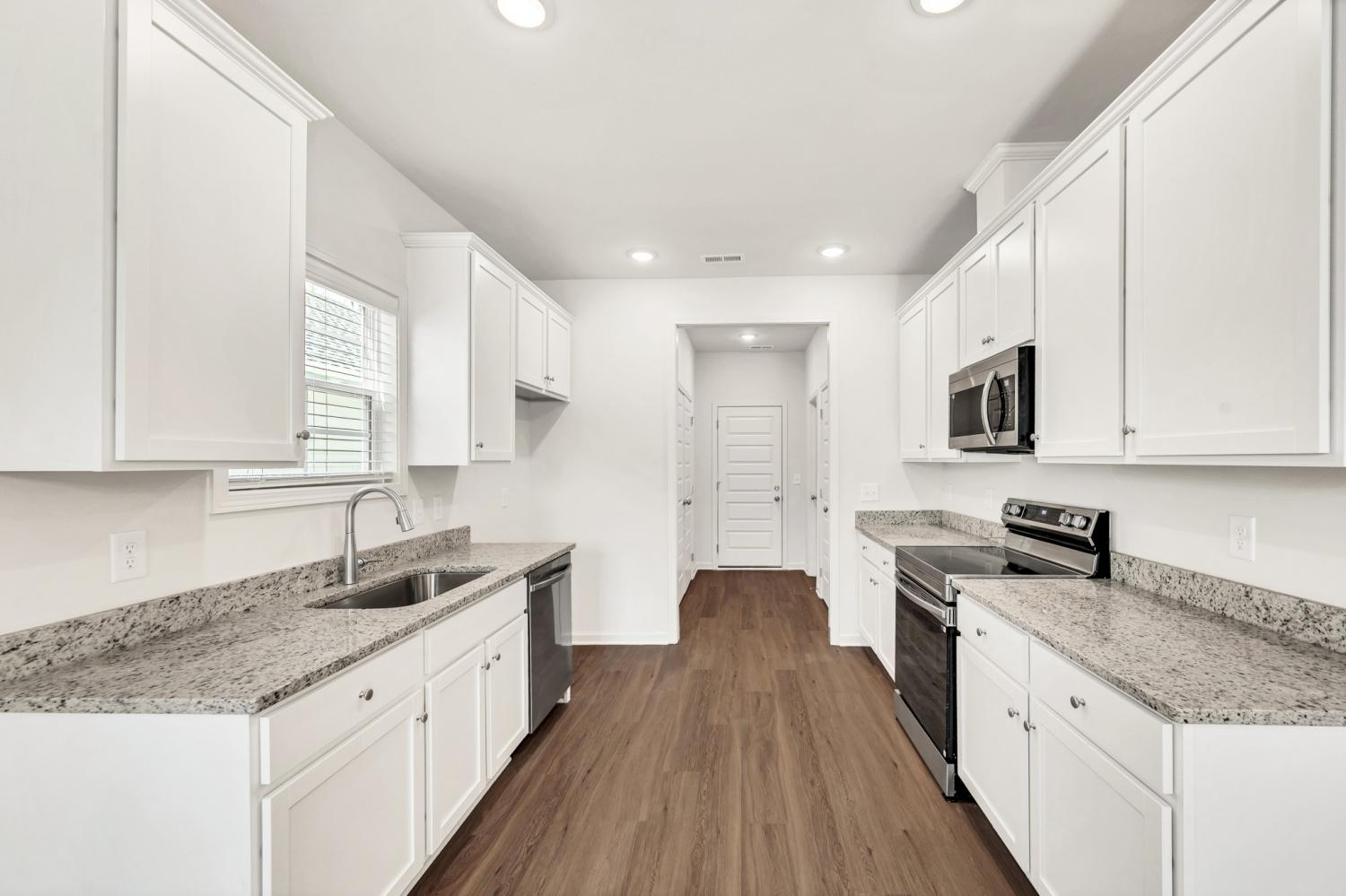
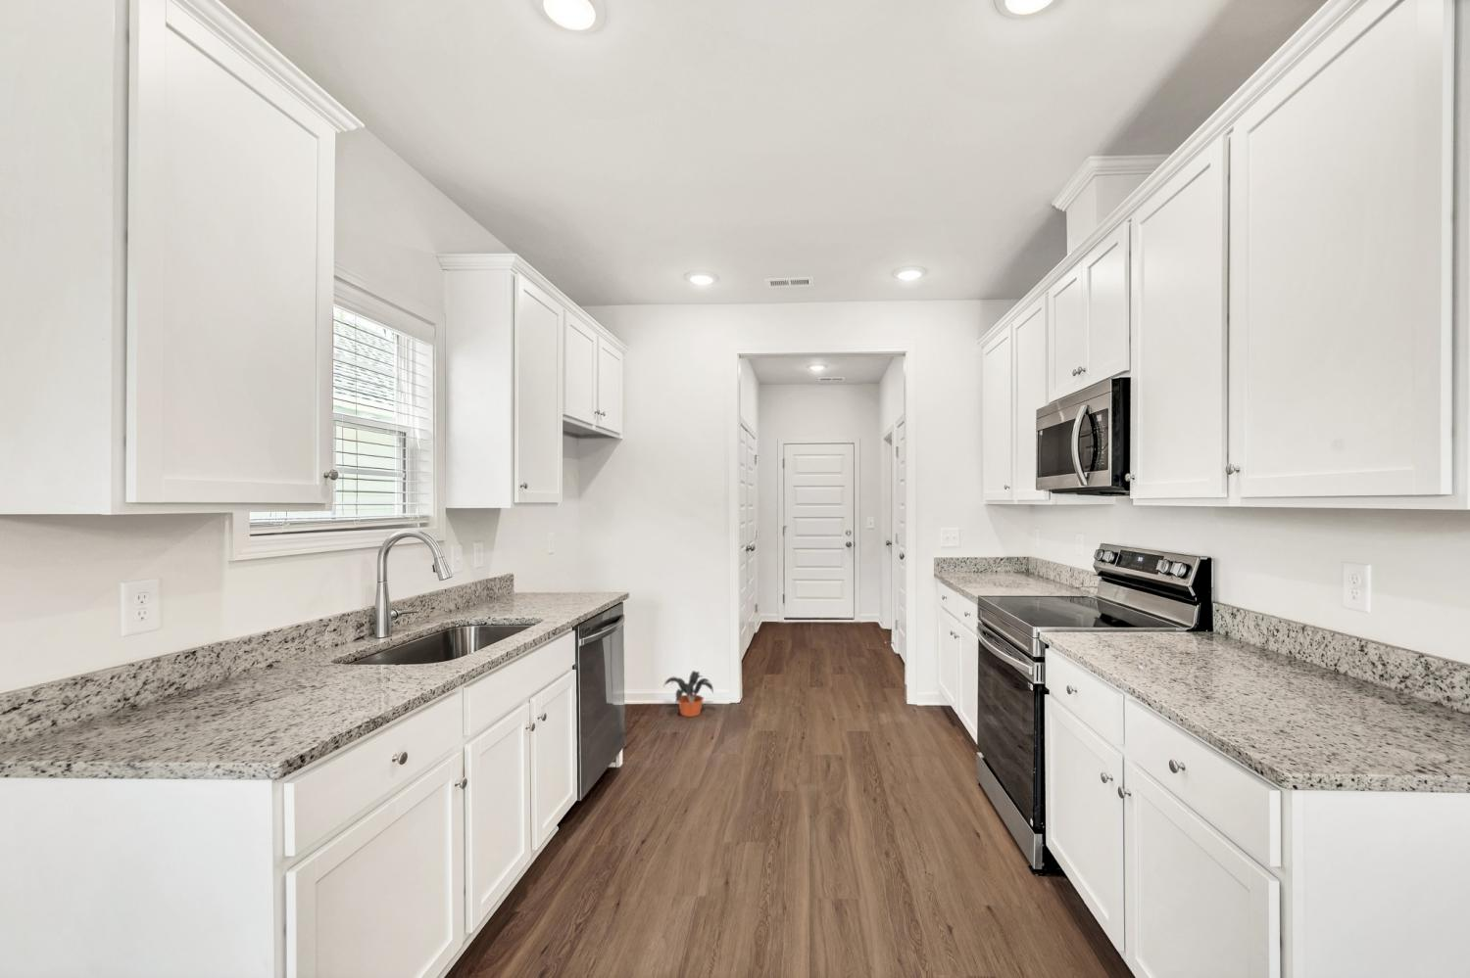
+ potted plant (689, 694)
